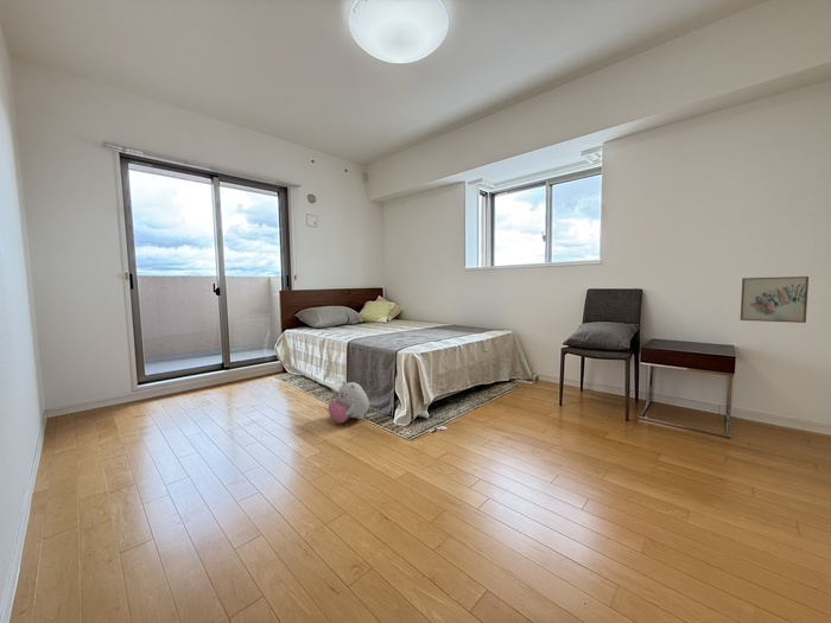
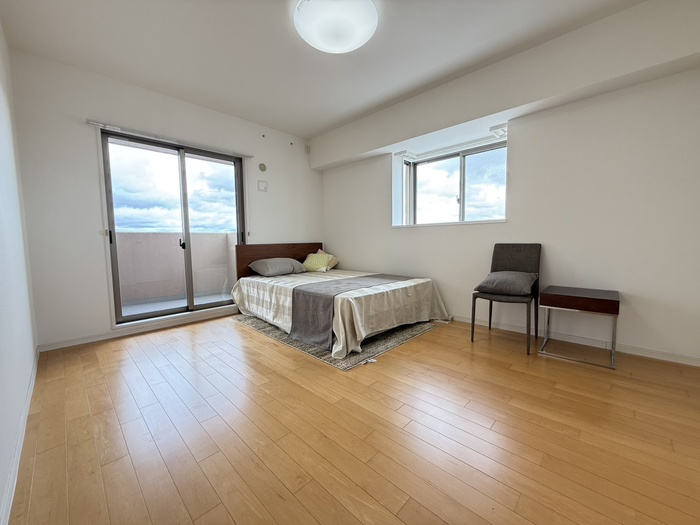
- plush toy (349, 401)
- wall art (772, 299)
